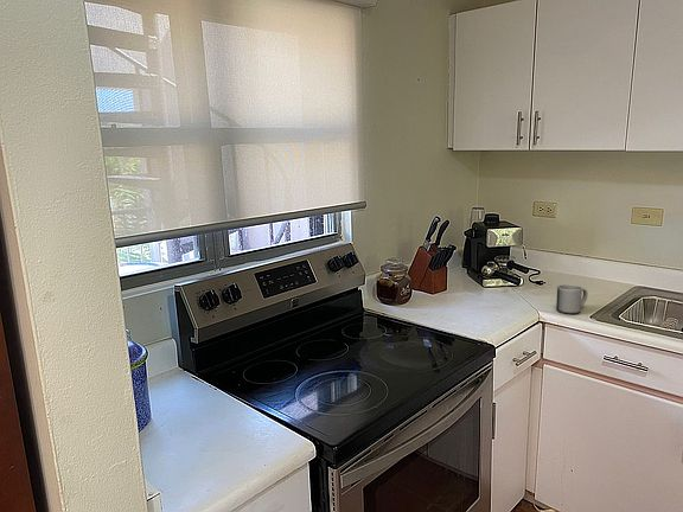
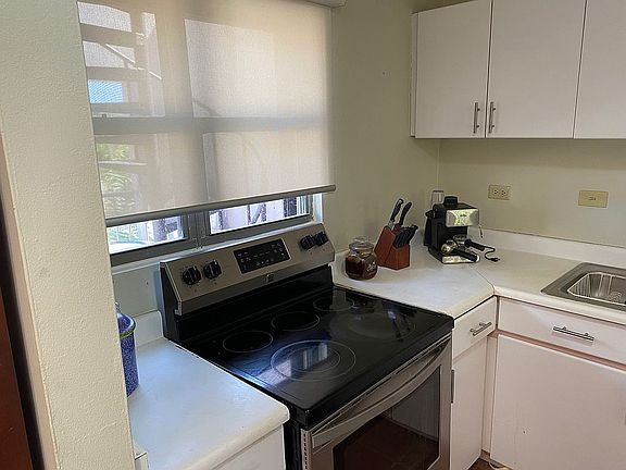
- mug (574, 297)
